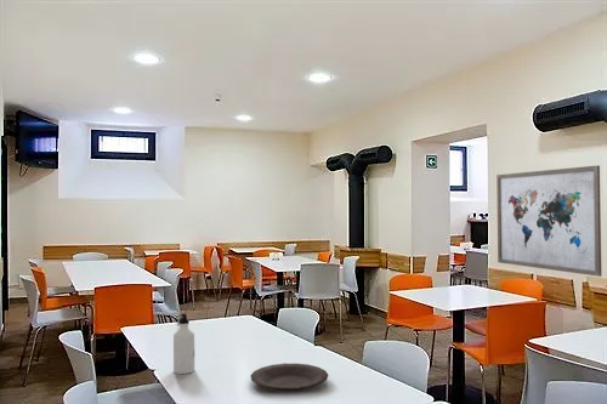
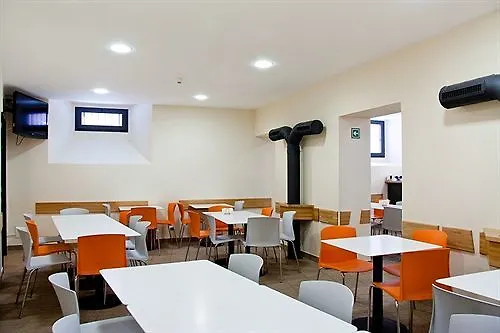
- wall art (543, 220)
- water bottle (182, 340)
- plate (289, 379)
